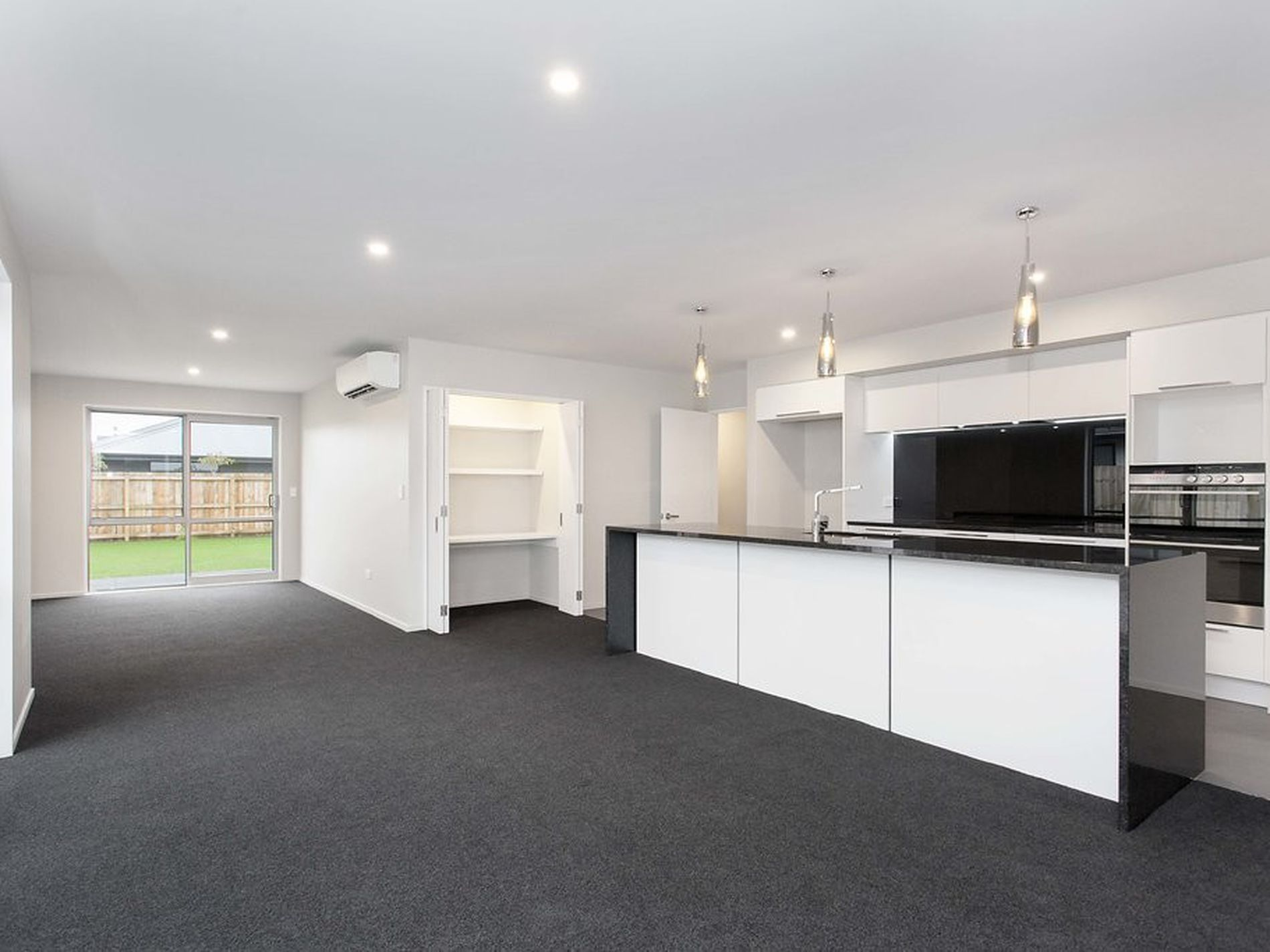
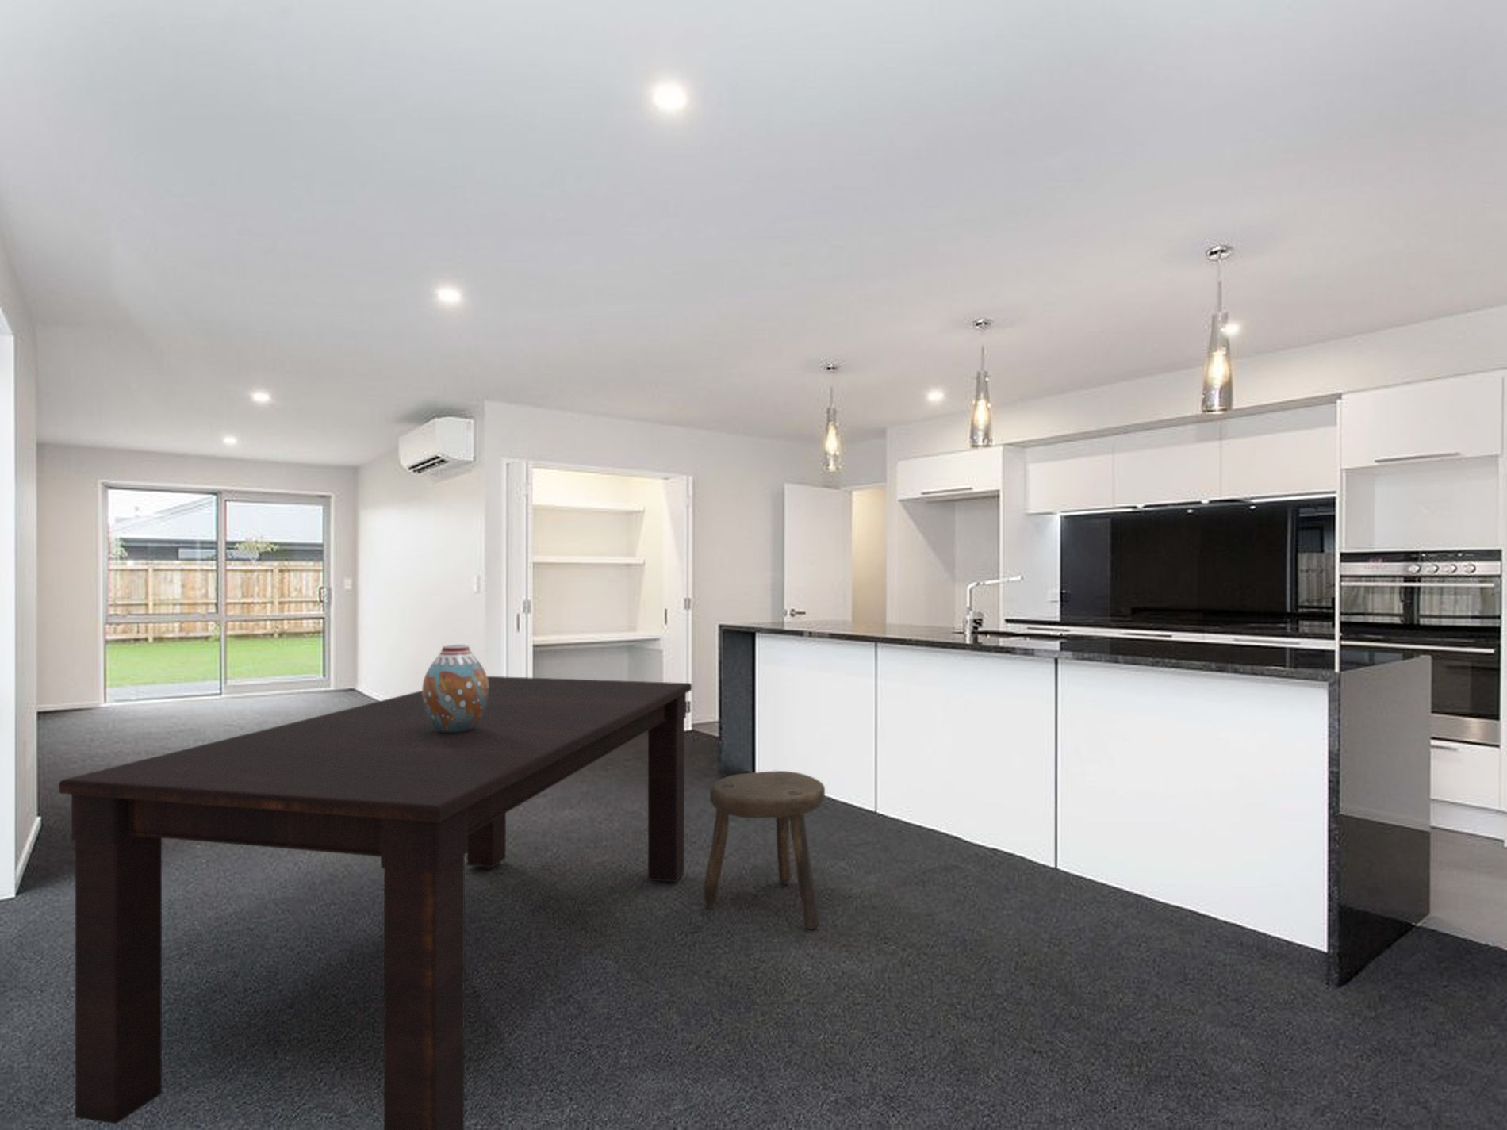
+ stool (776, 846)
+ dining table (466, 839)
+ vase (456, 687)
